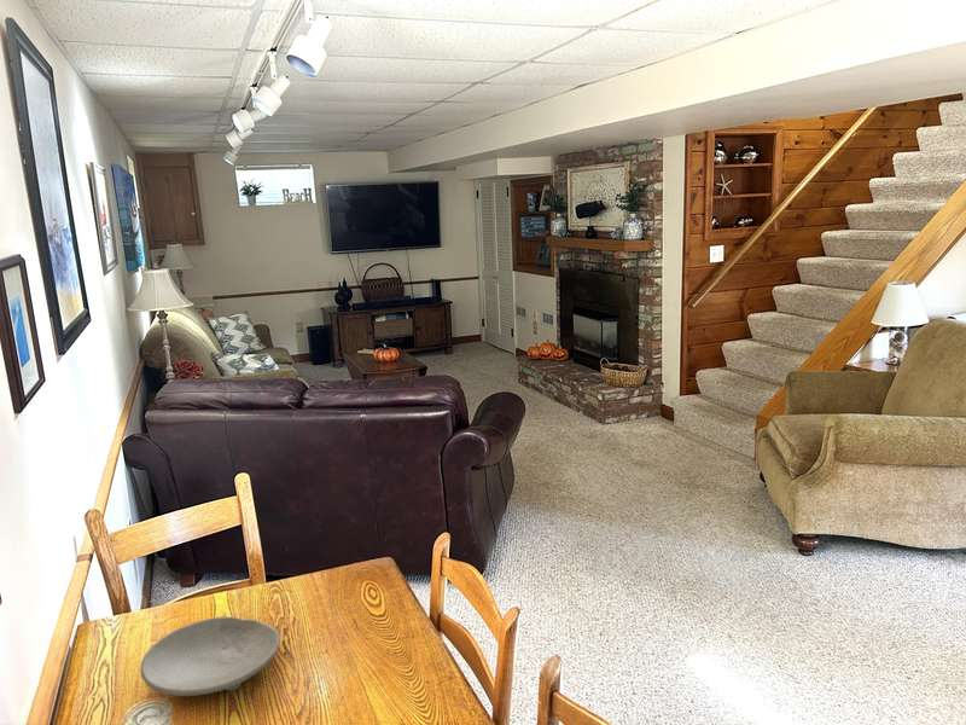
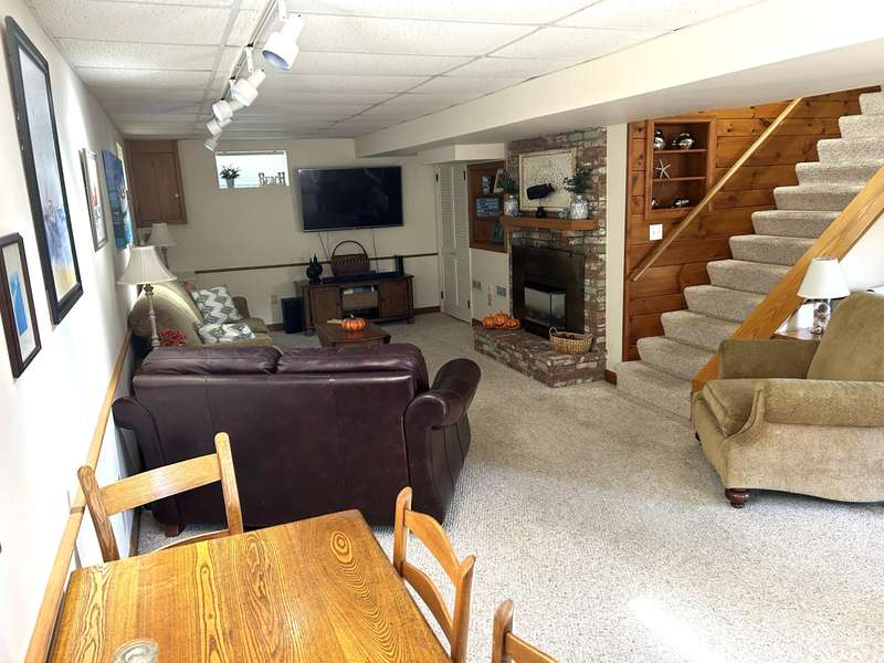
- bowl (213, 661)
